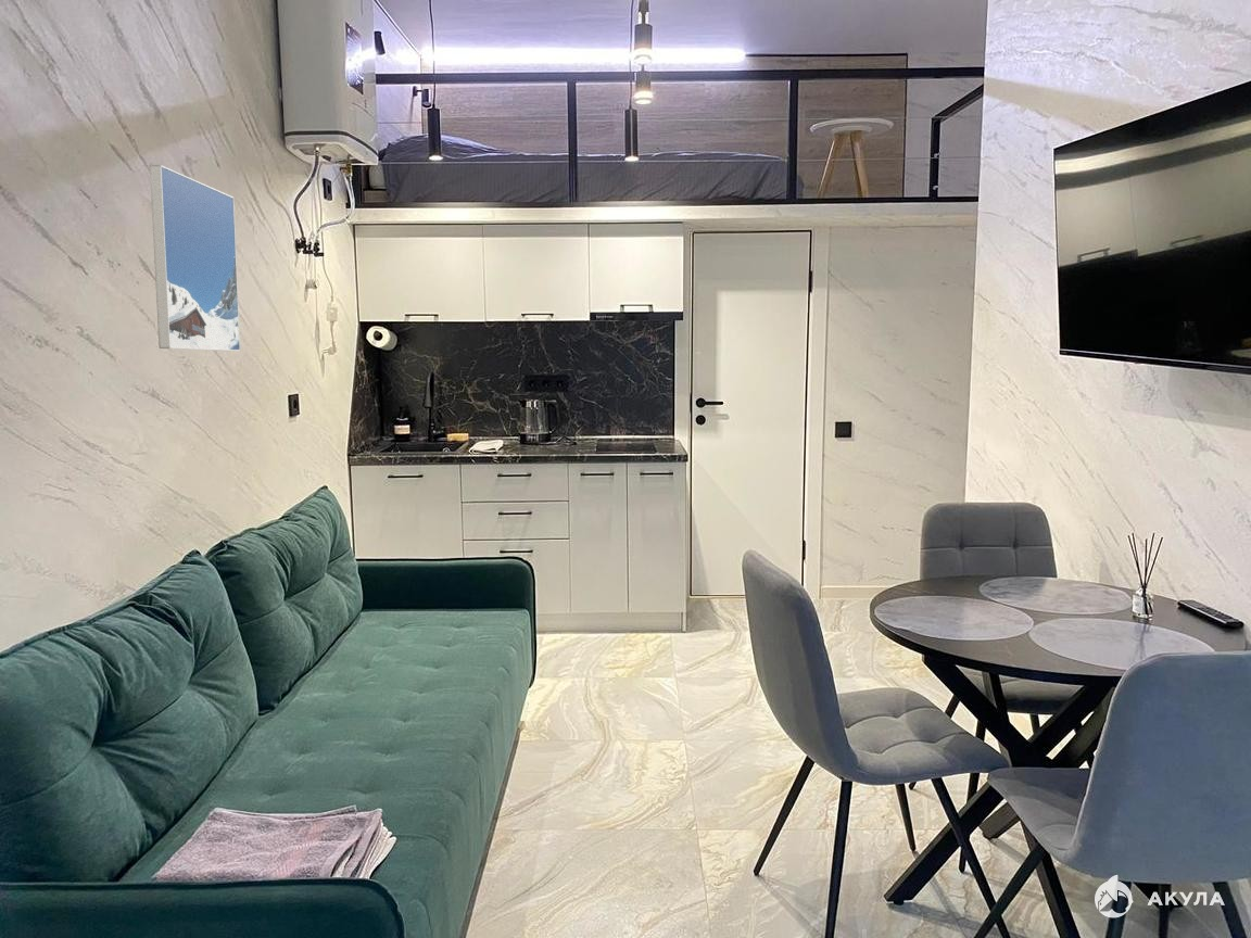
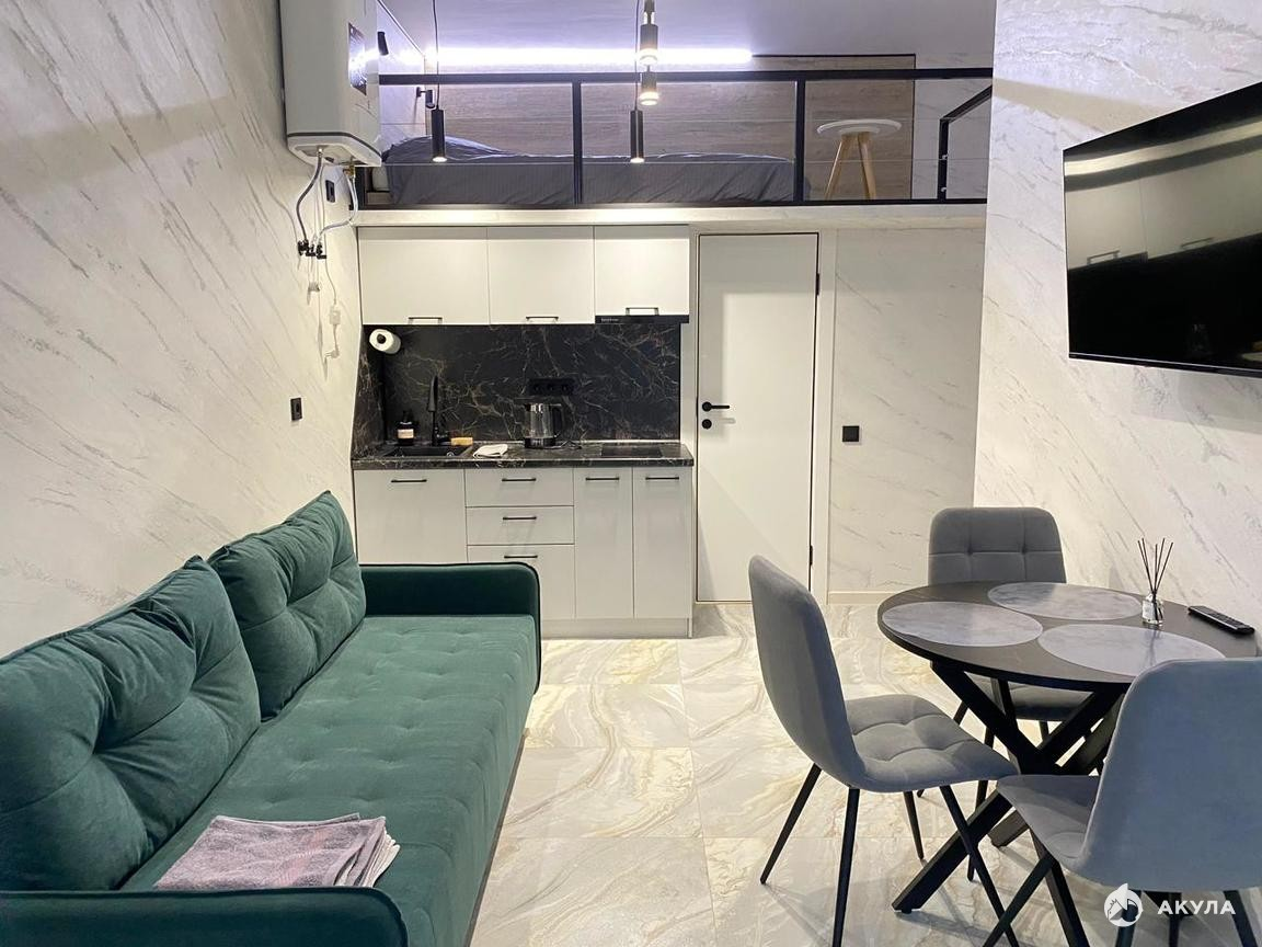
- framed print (199, 266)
